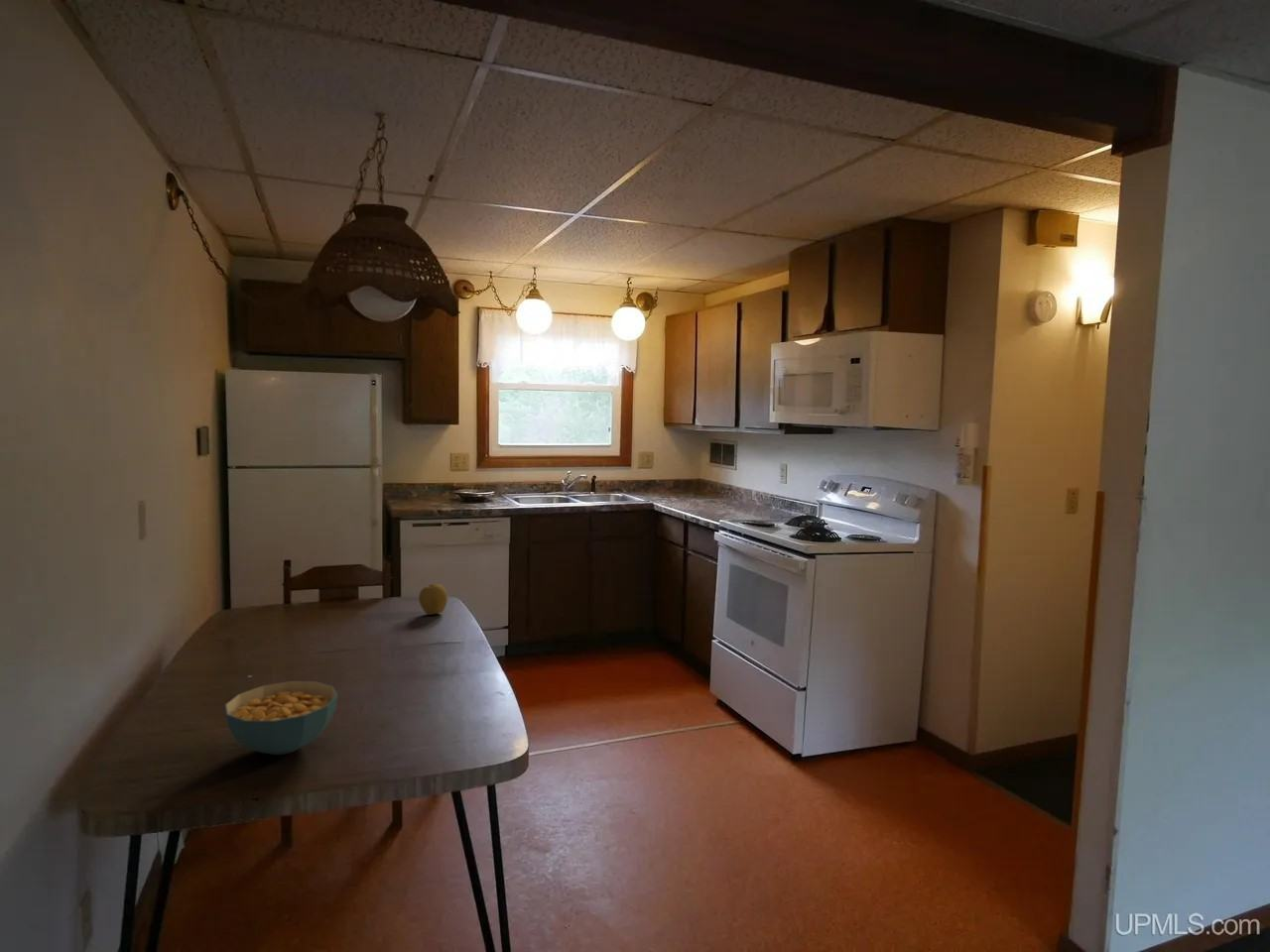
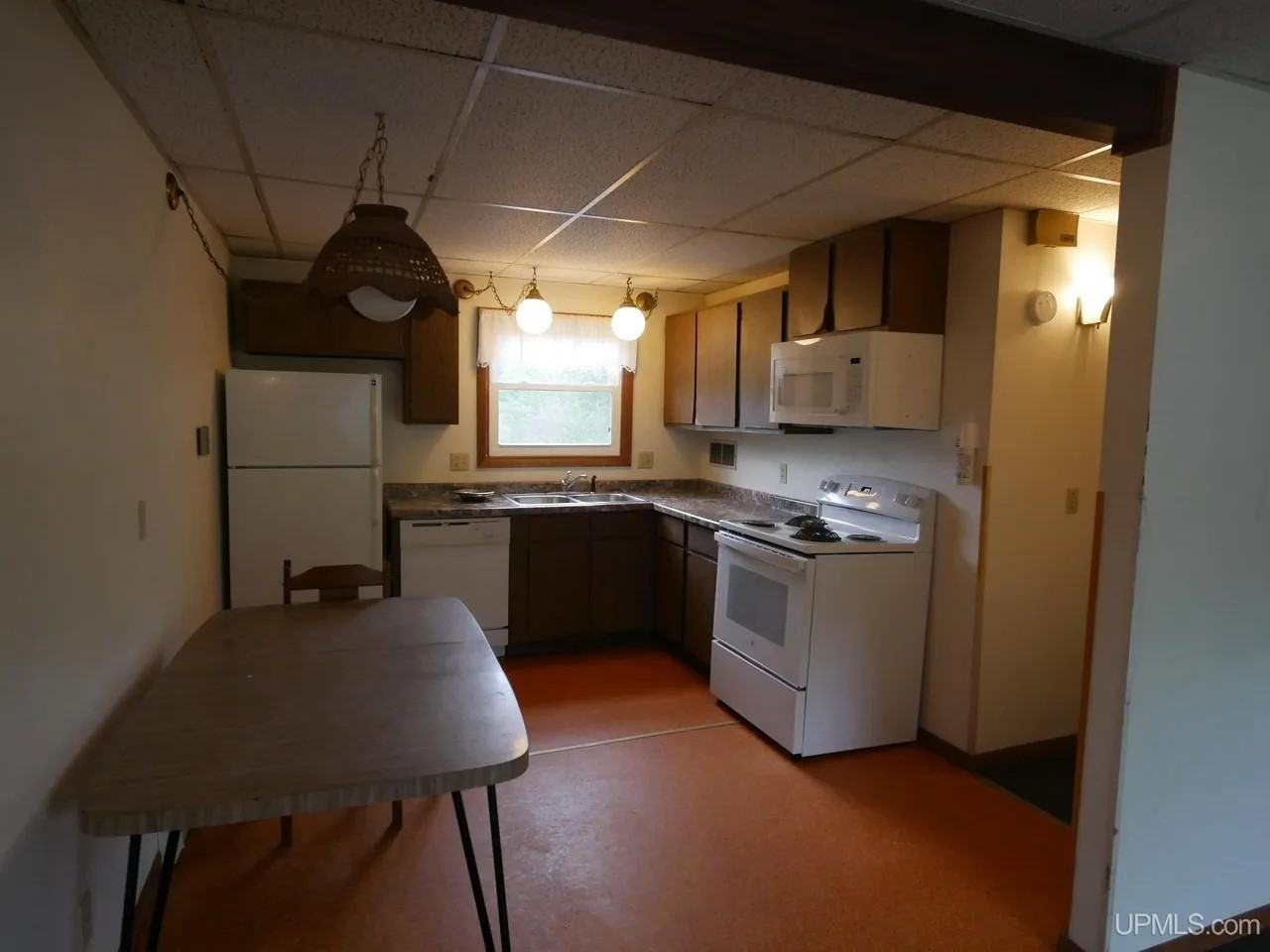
- cereal bowl (283, 723)
- fruit (433, 599)
